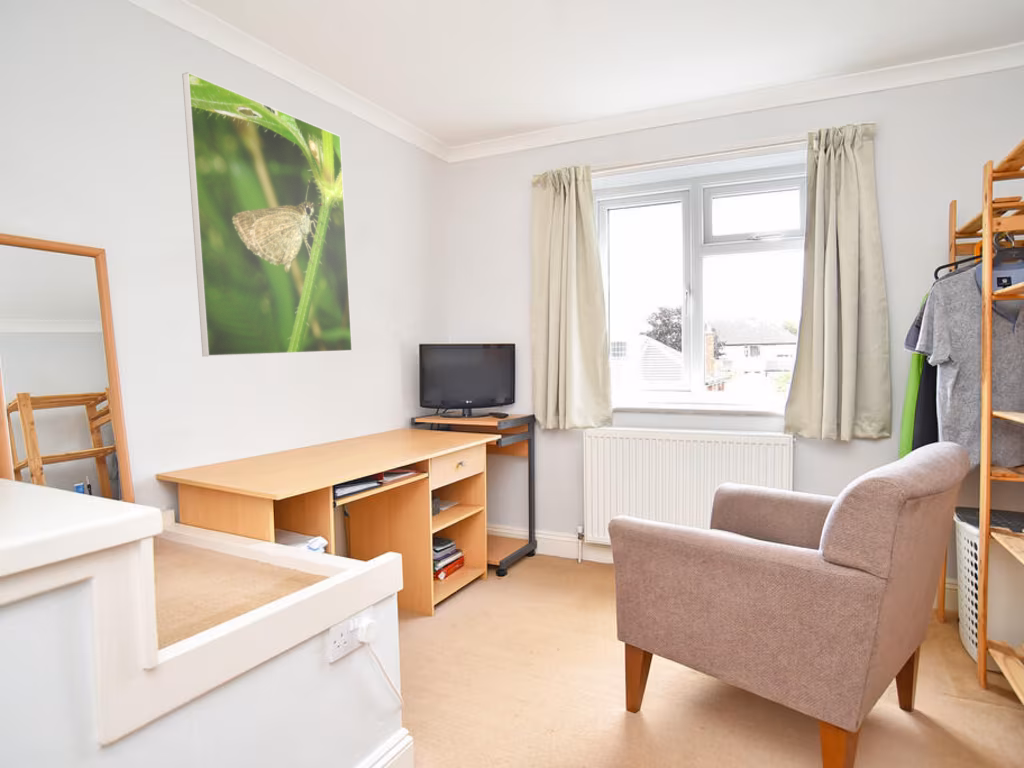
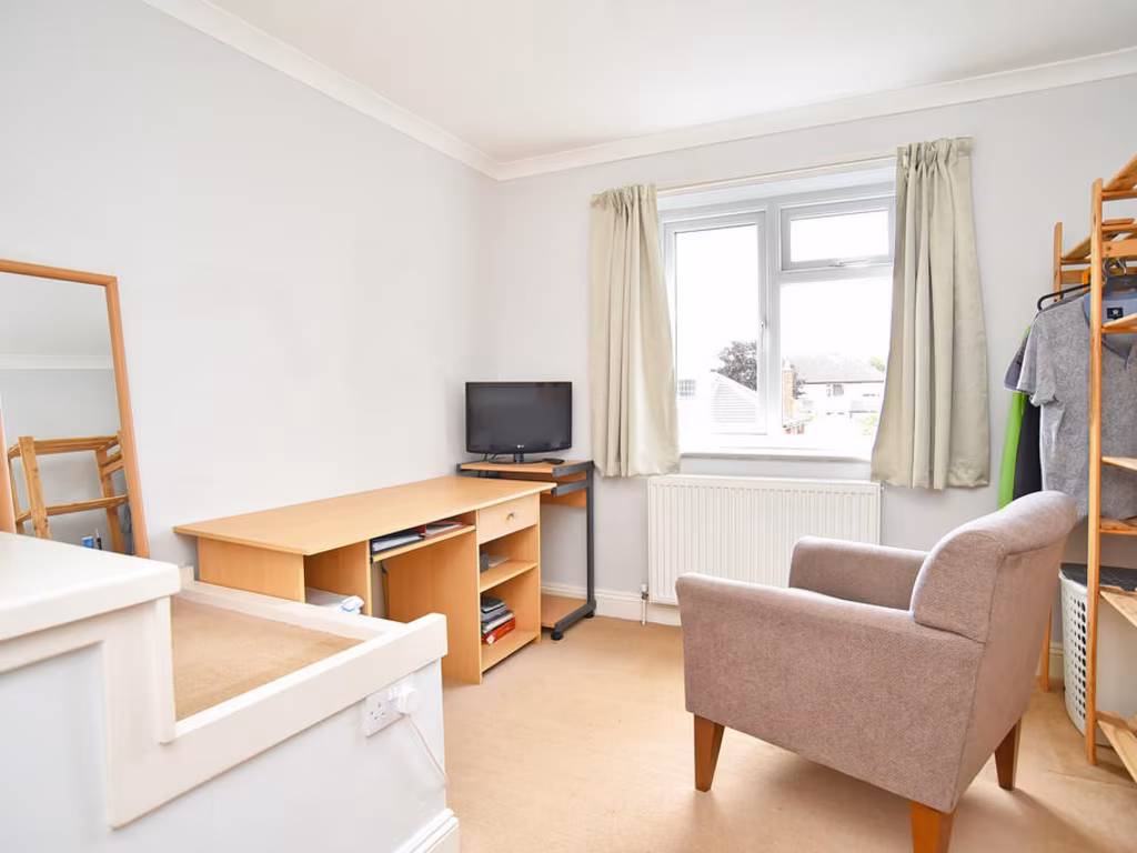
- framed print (279, 232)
